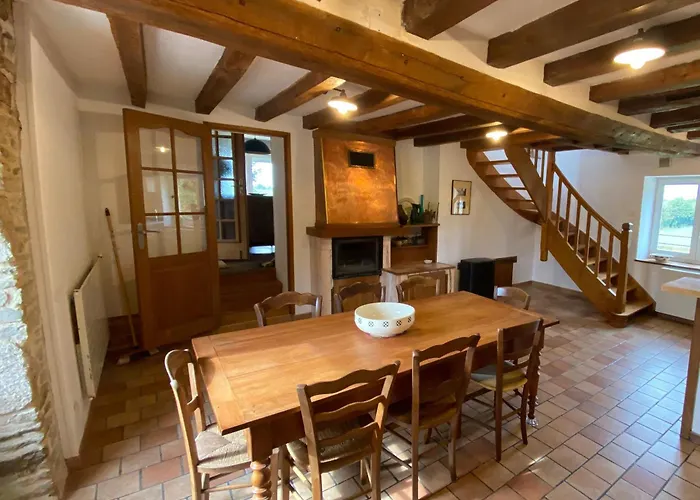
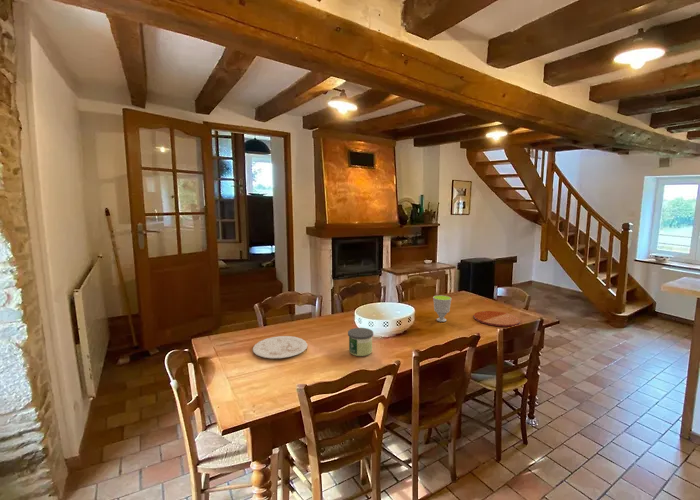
+ plate (496, 318)
+ cup (441, 308)
+ candle (360, 342)
+ plate (280, 347)
